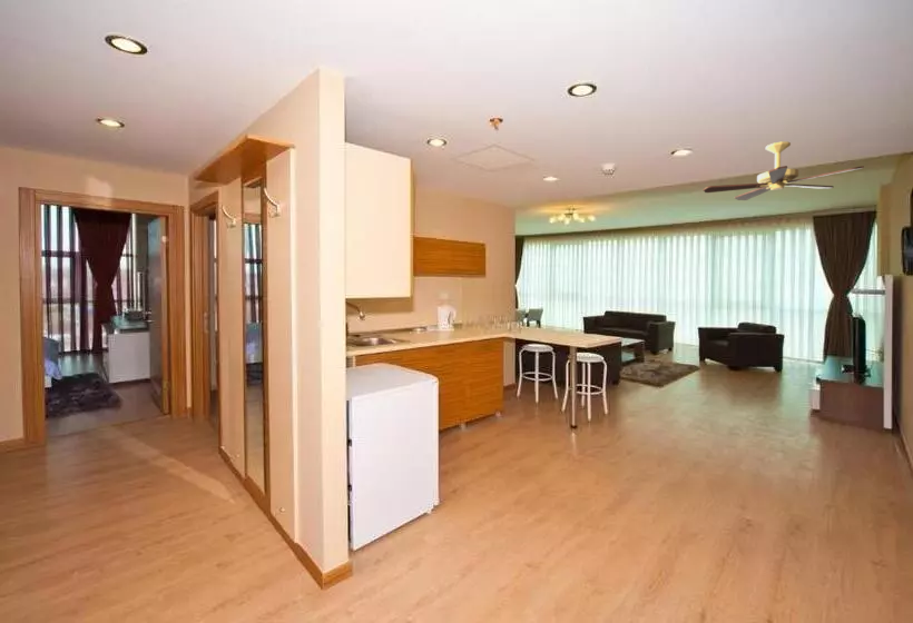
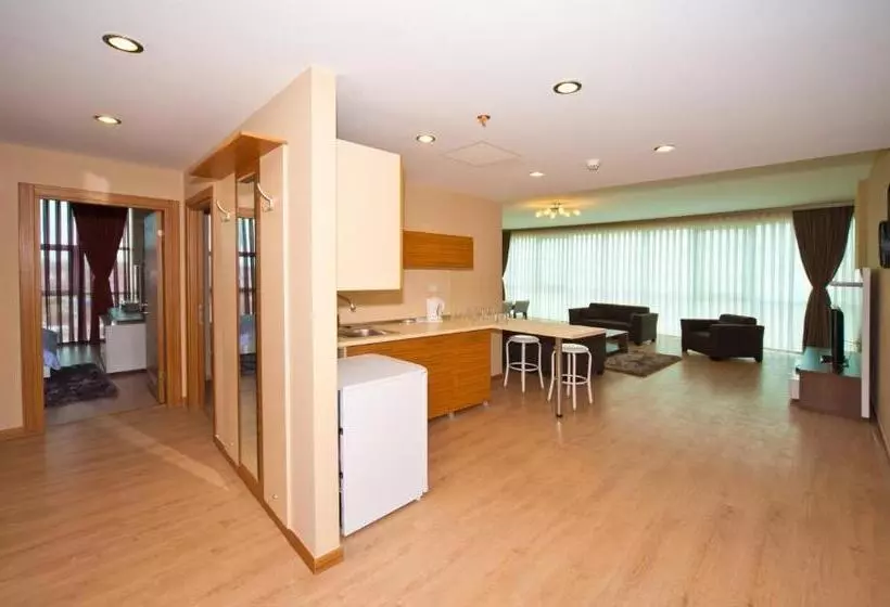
- ceiling fan (776, 166)
